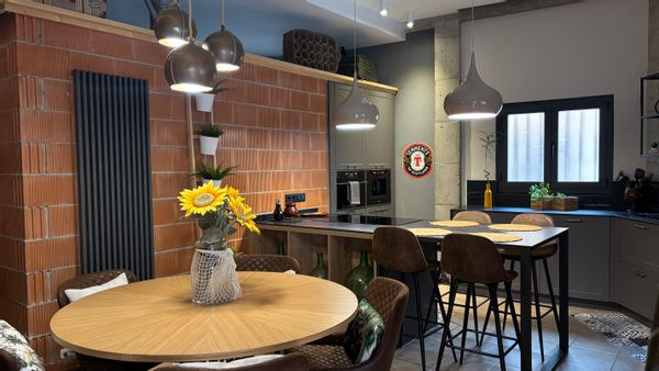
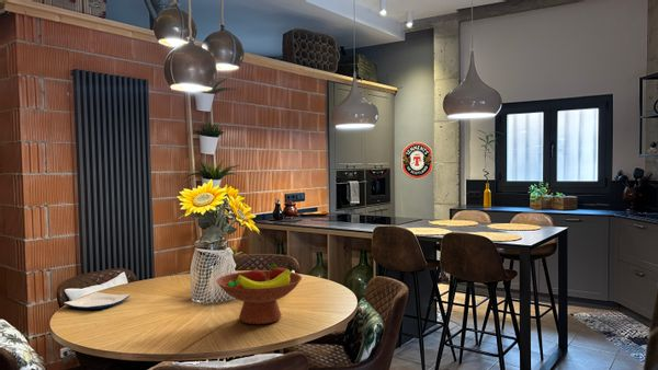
+ plate (98, 301)
+ fruit bowl (260, 290)
